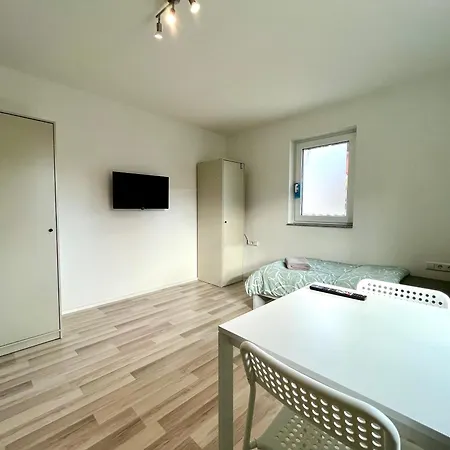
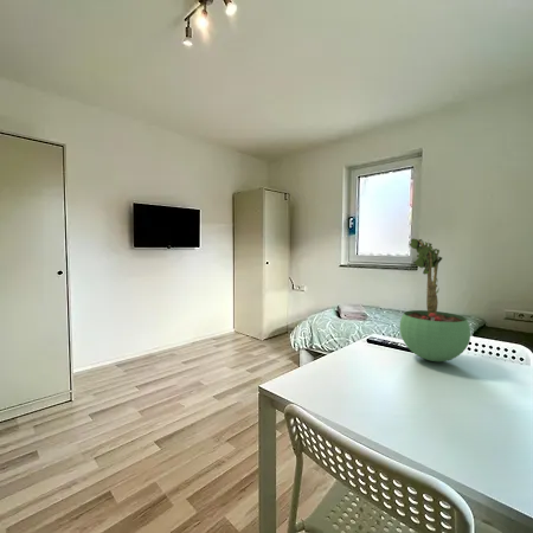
+ potted plant (434, 298)
